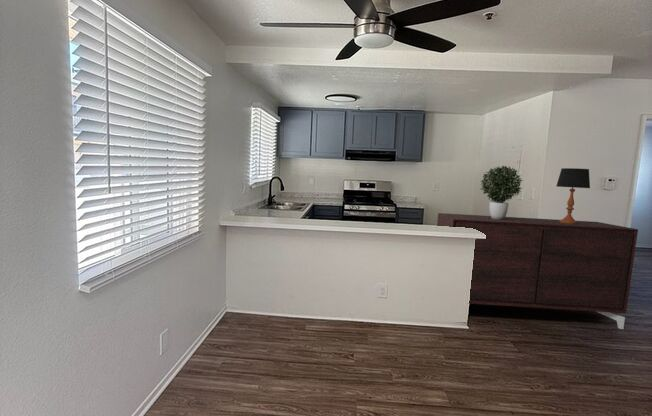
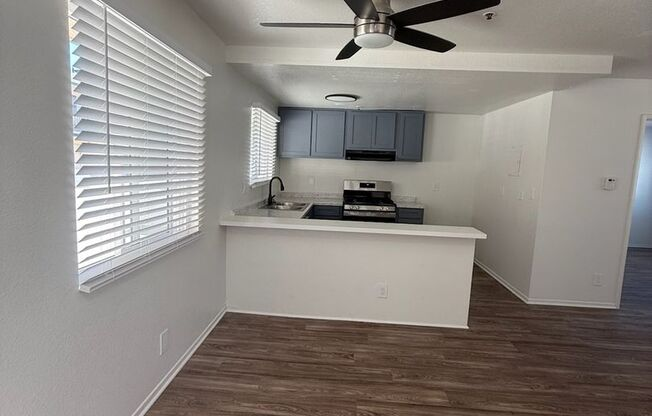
- potted plant (500, 192)
- table lamp (571, 195)
- sideboard (524, 267)
